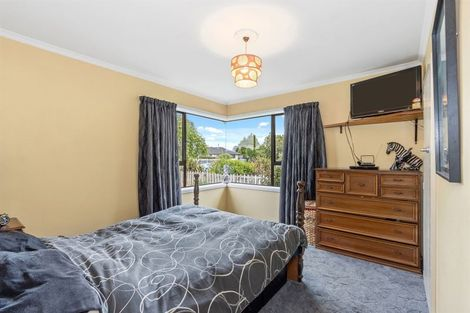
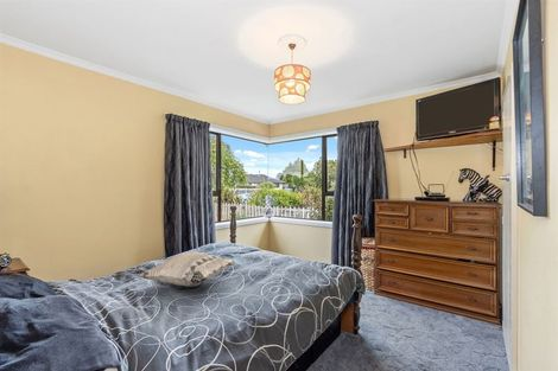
+ decorative pillow (190, 268)
